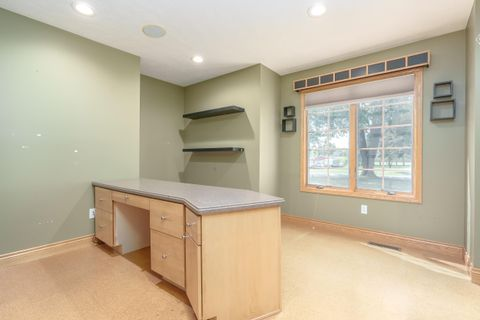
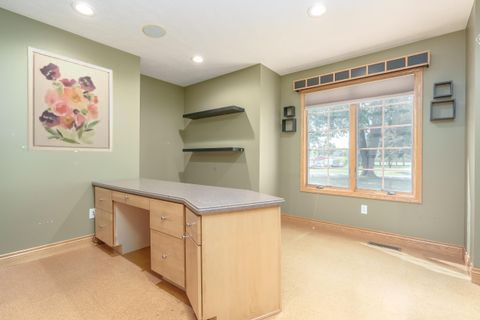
+ wall art (74, 105)
